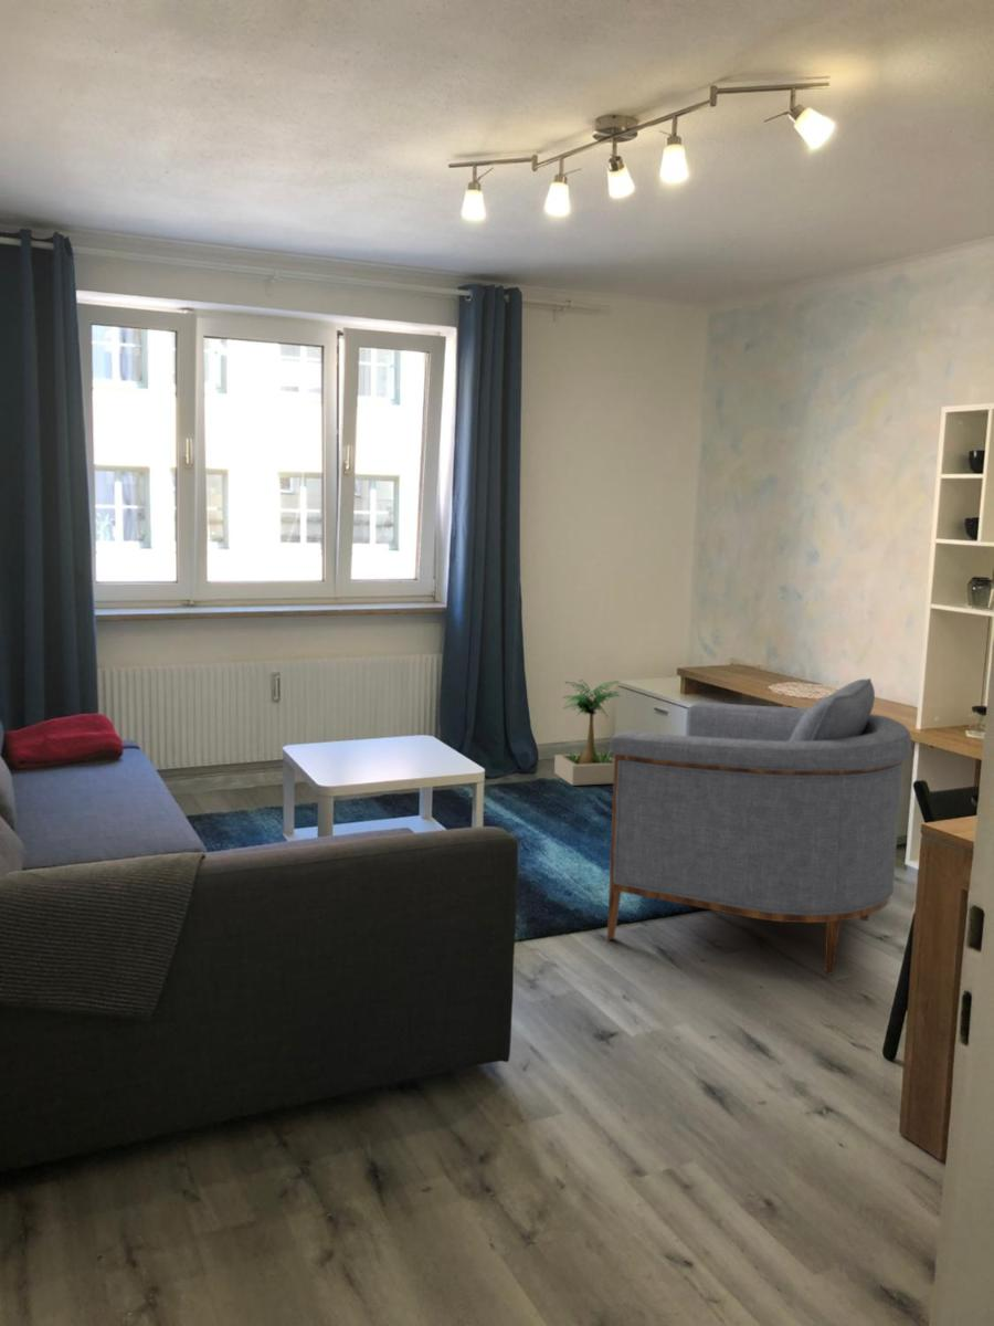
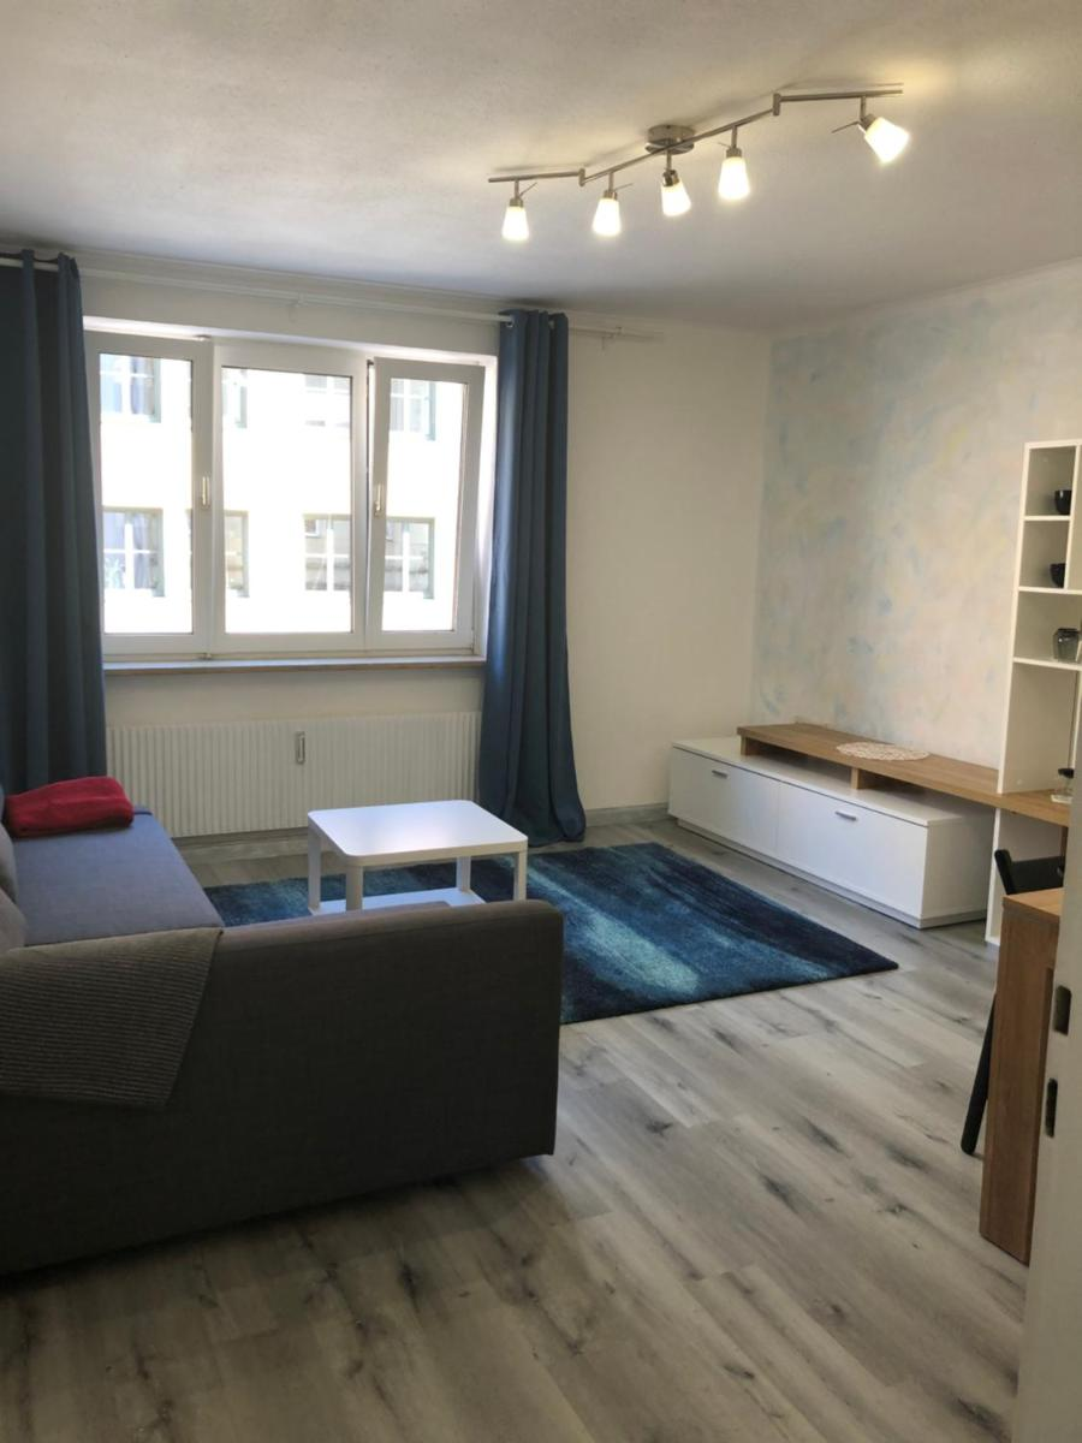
- armchair (771, 804)
- potted plant (593, 730)
